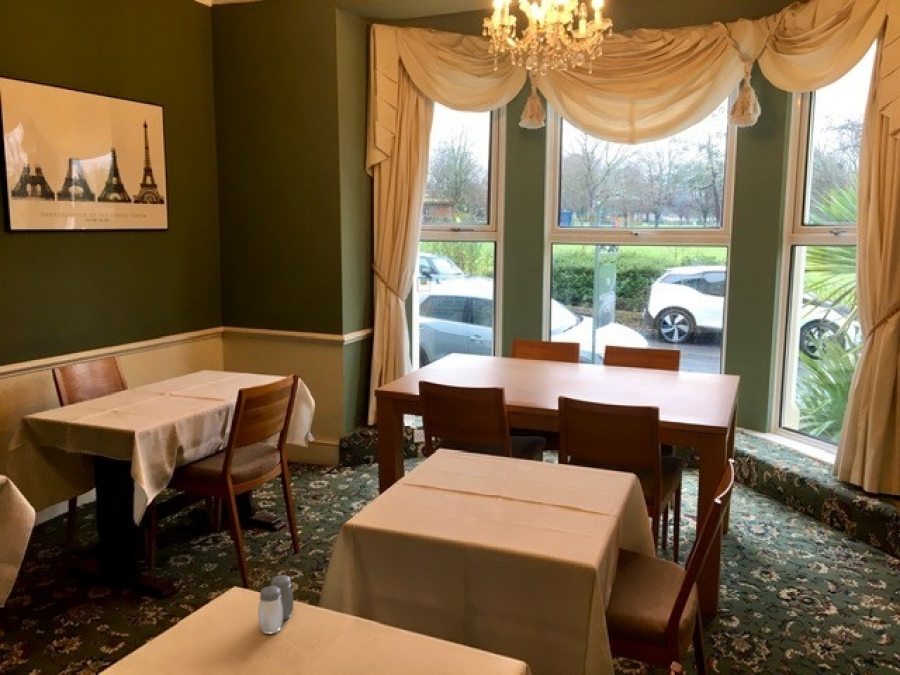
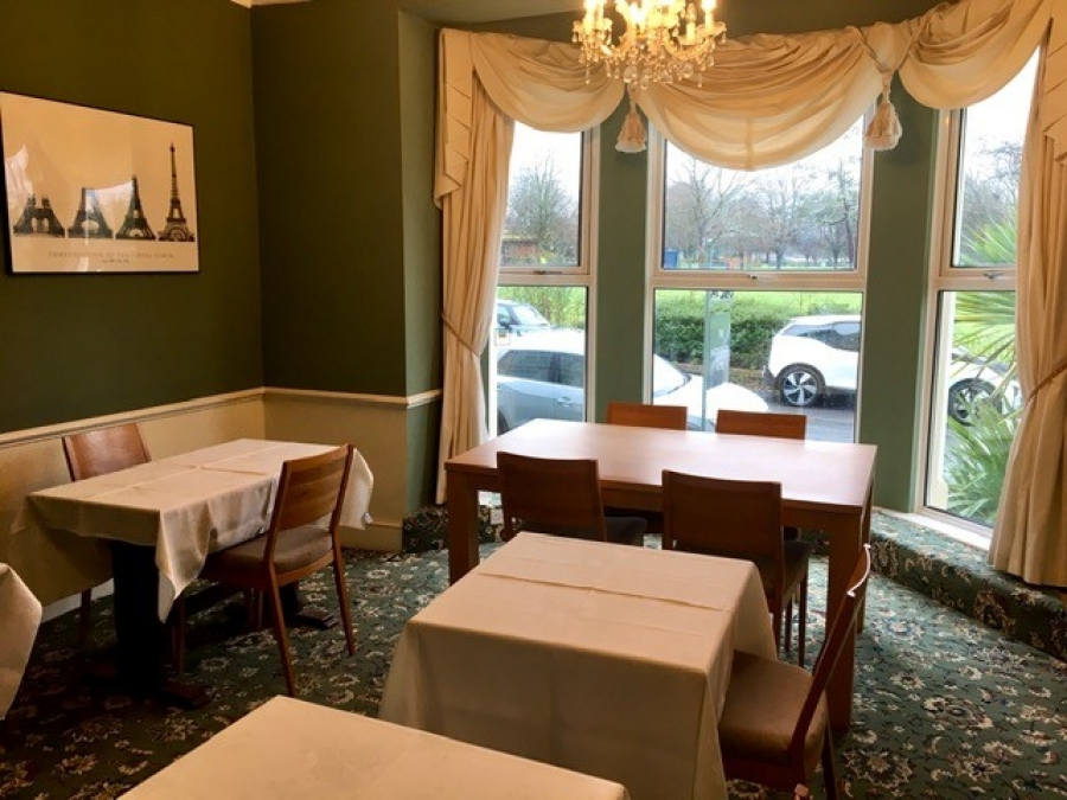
- salt and pepper shaker (276, 603)
